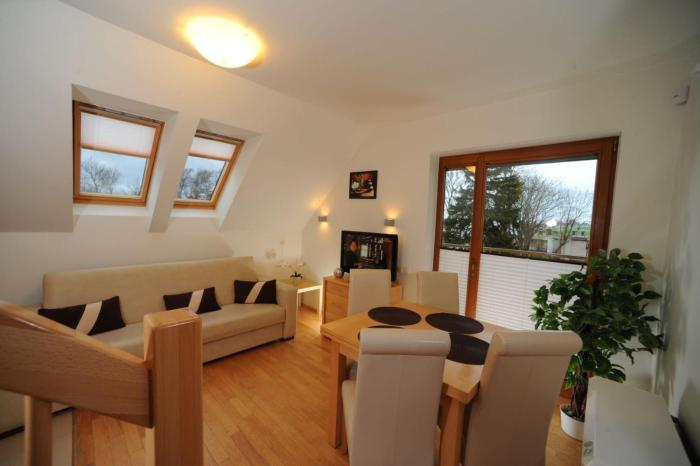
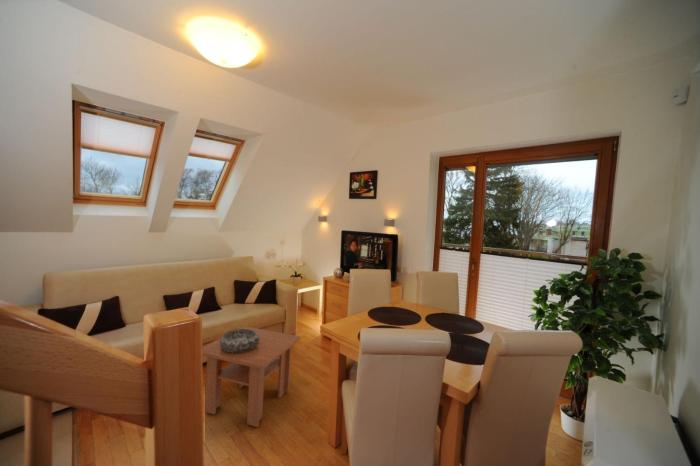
+ decorative bowl (239, 340)
+ coffee table (250, 372)
